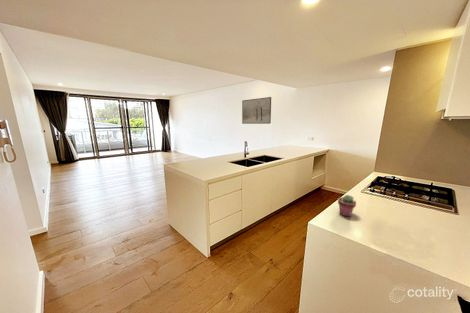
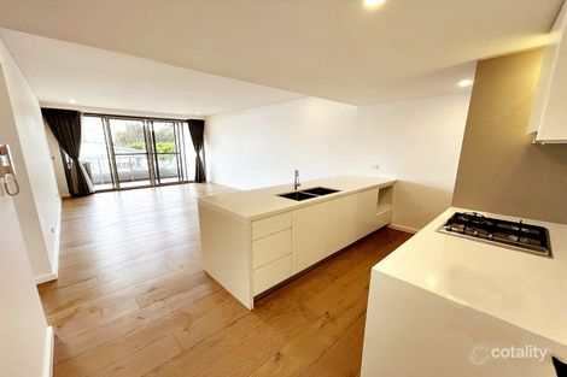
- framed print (255, 111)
- potted succulent (346, 204)
